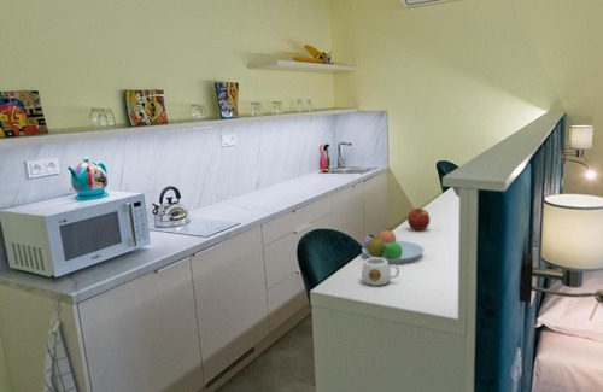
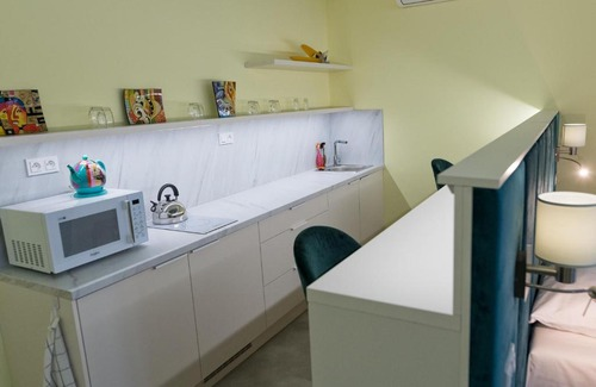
- fruit bowl (391, 244)
- apple (418, 218)
- mug (380, 270)
